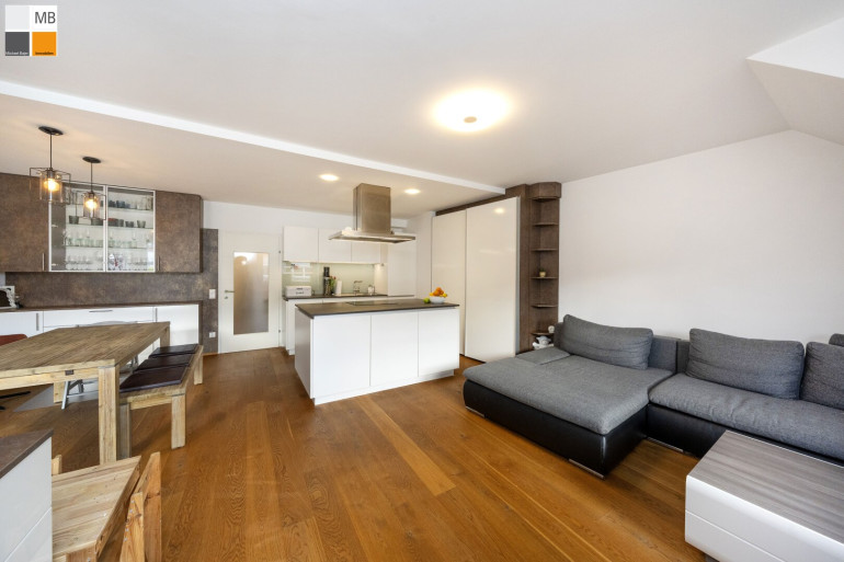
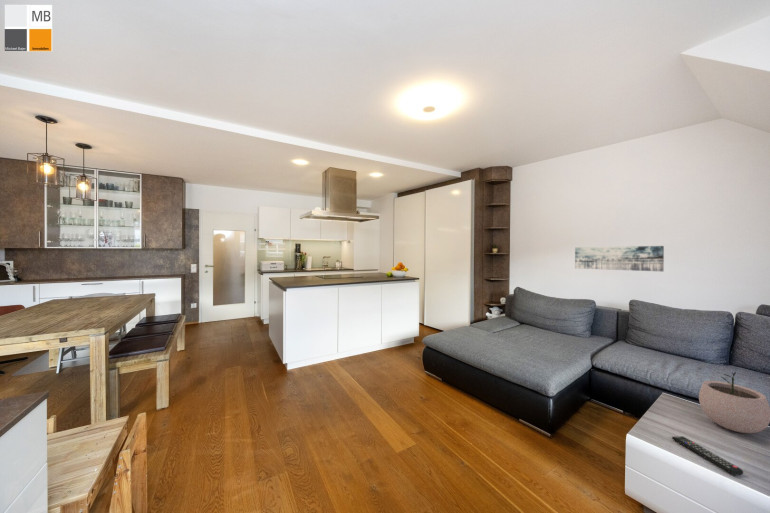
+ remote control (704, 453)
+ wall art (614, 258)
+ plant pot (732, 400)
